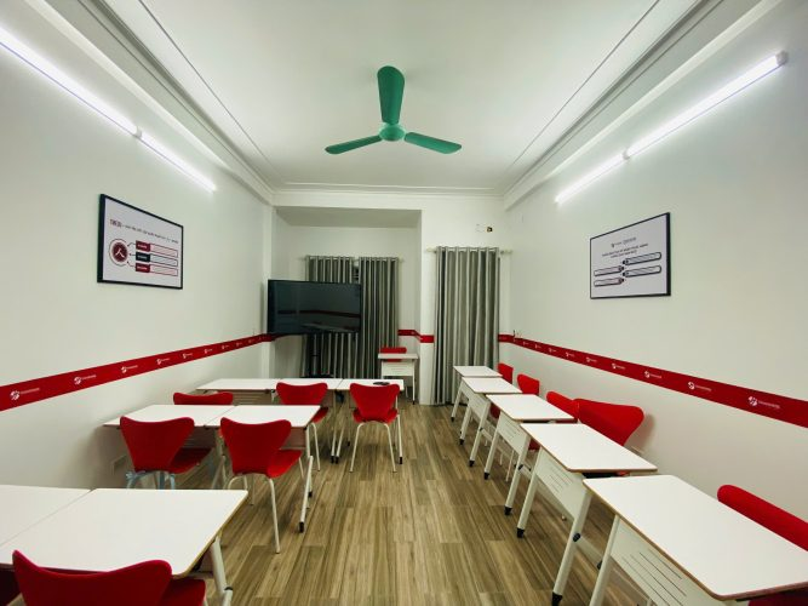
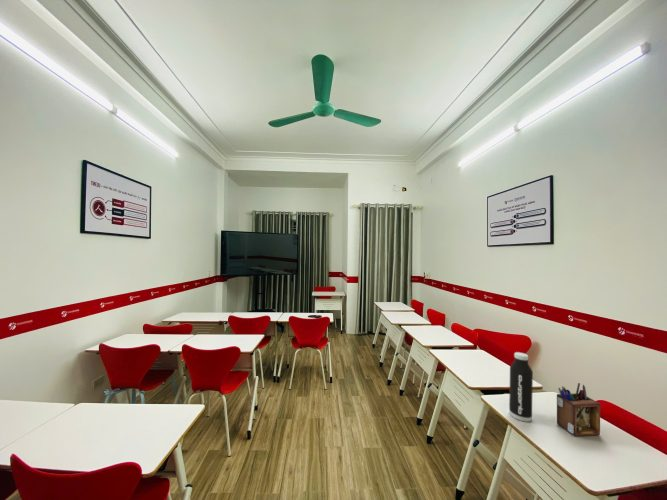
+ water bottle (520, 385)
+ desk organizer (577, 408)
